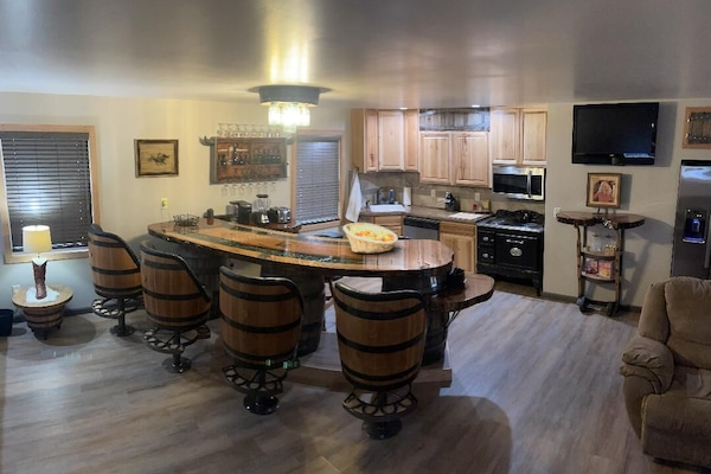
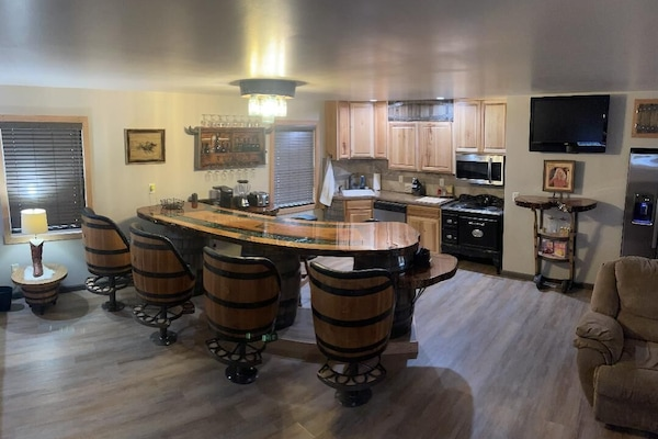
- fruit basket (370, 237)
